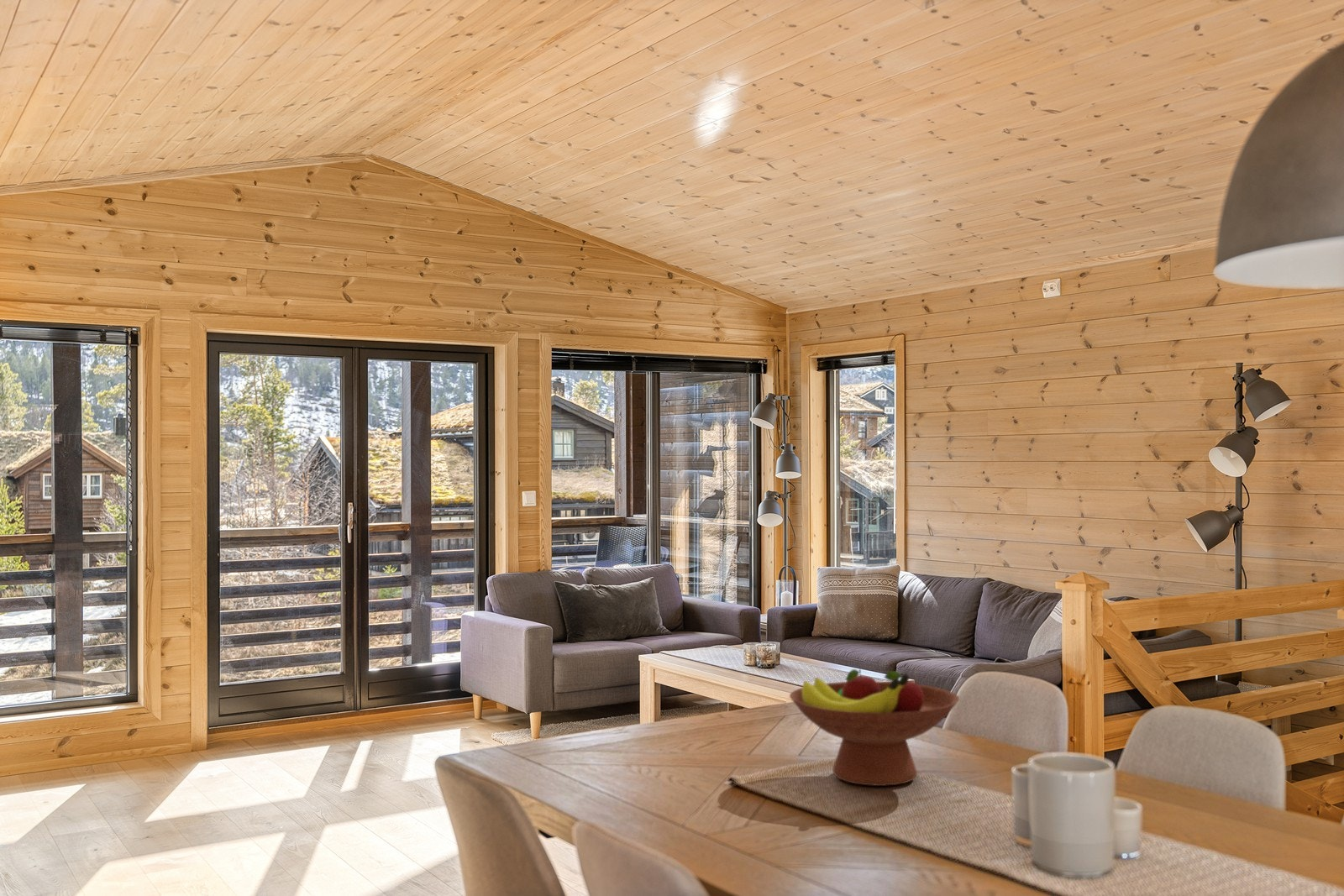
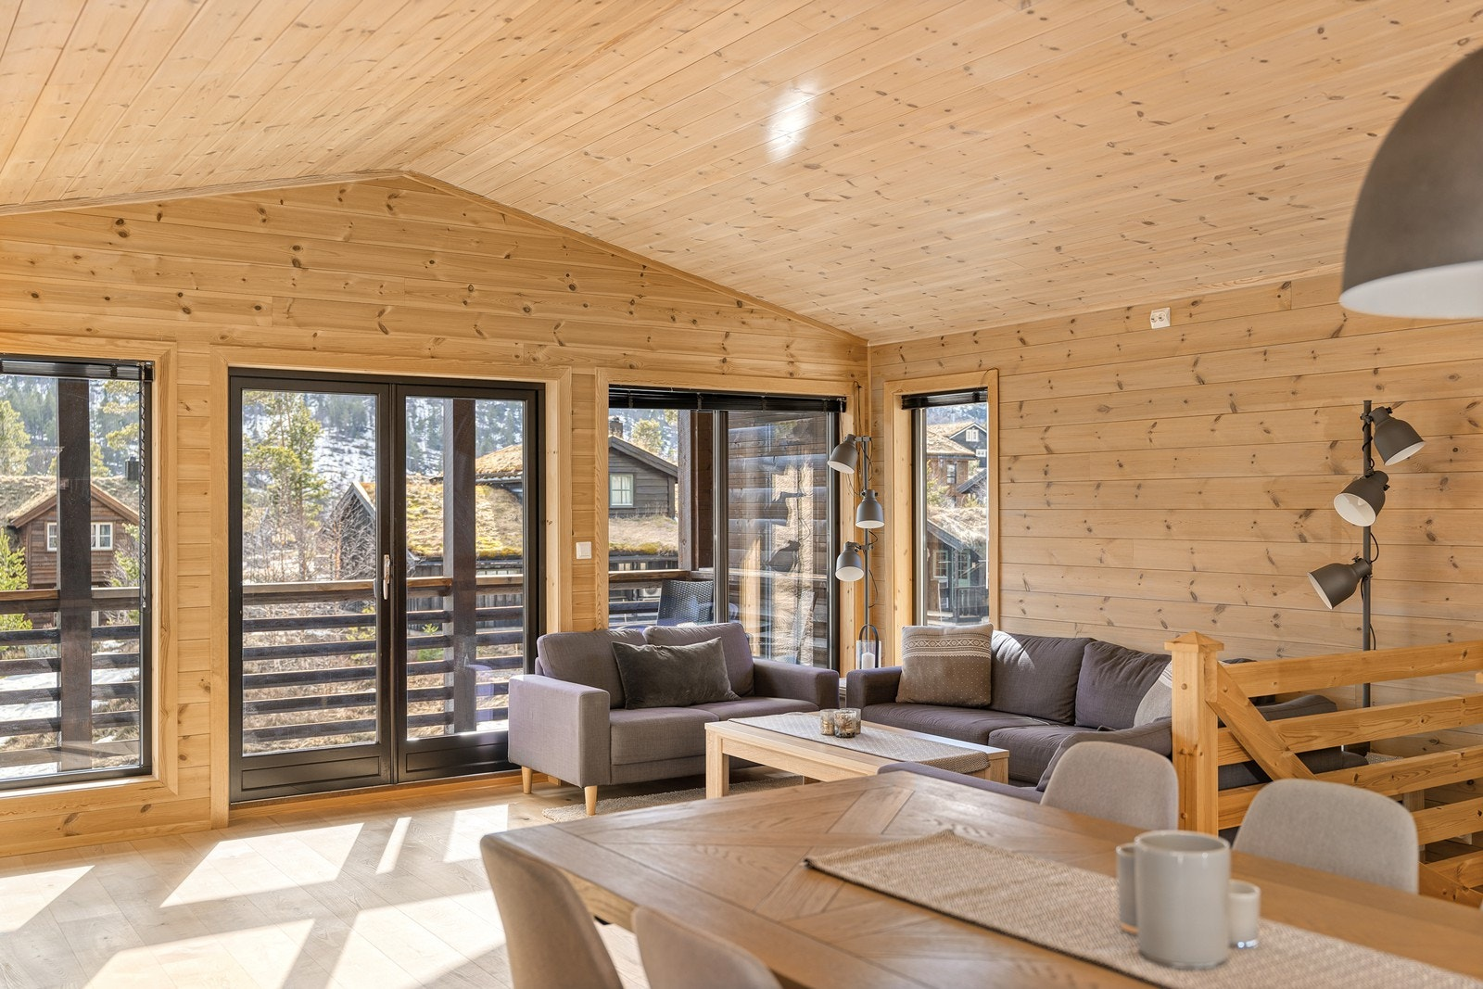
- fruit bowl (874, 720)
